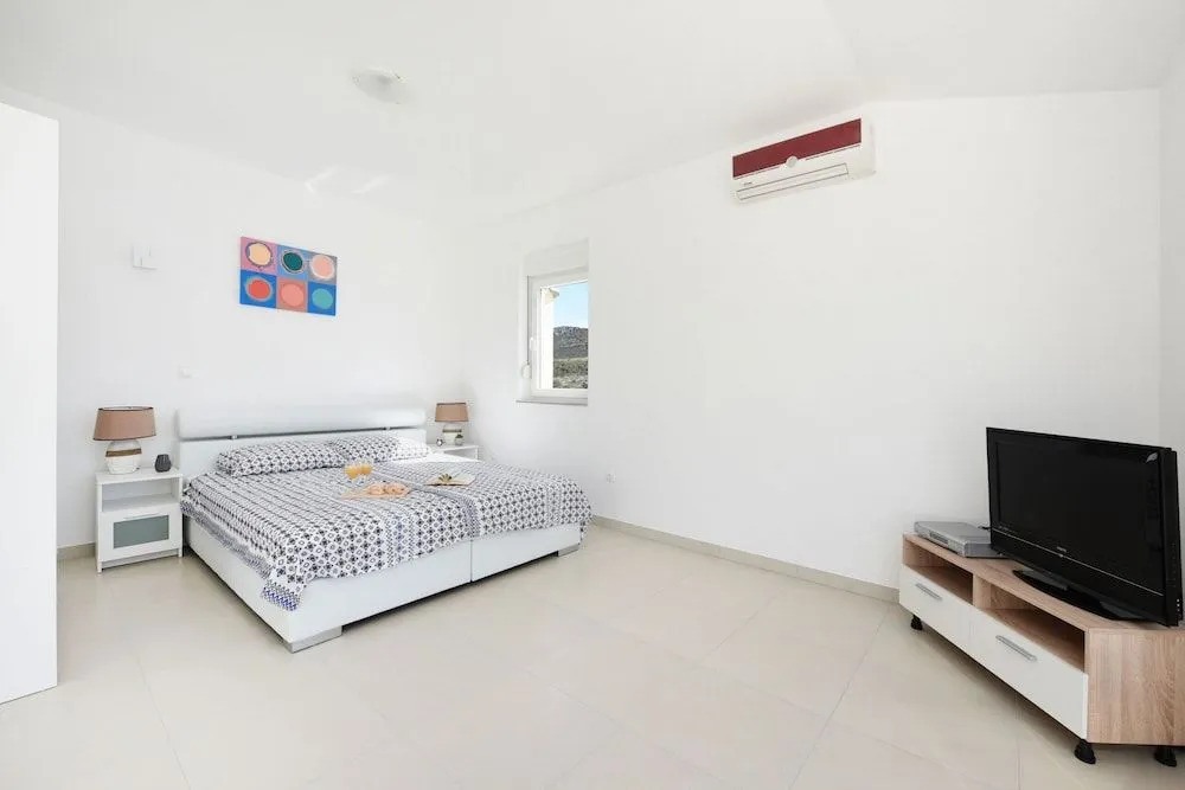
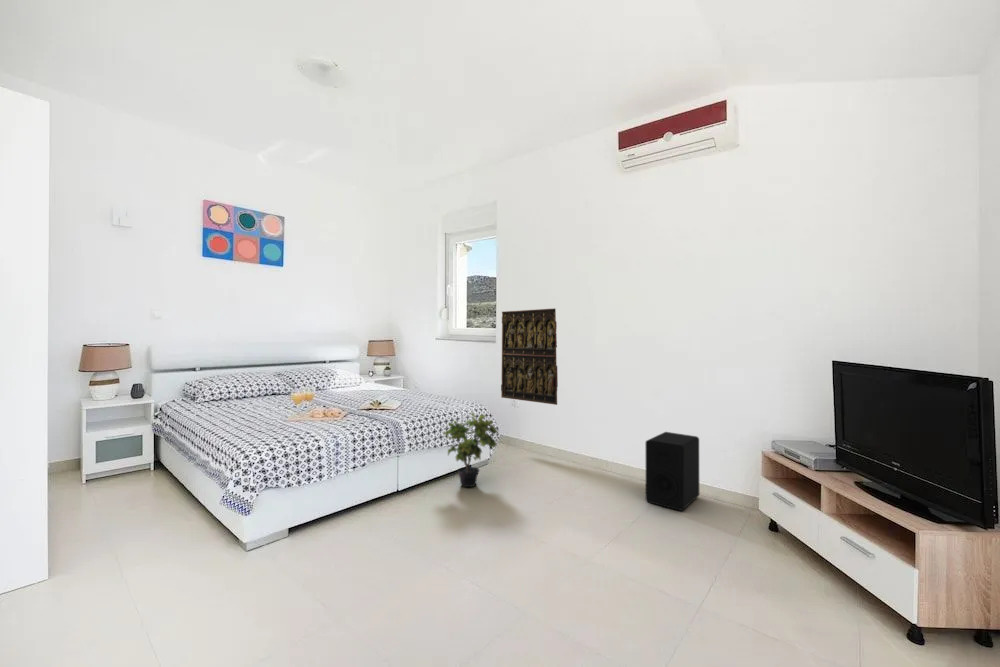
+ speaker (673, 468)
+ relief panel (529, 355)
+ potted plant (471, 448)
